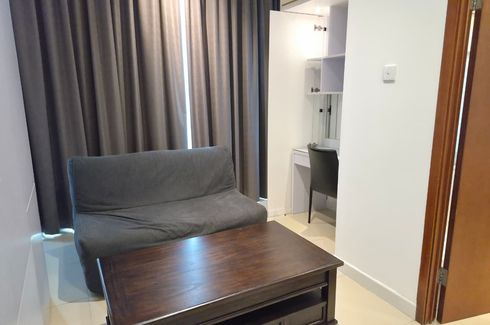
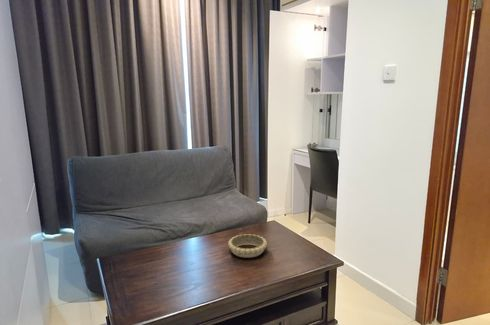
+ decorative bowl (247, 244)
